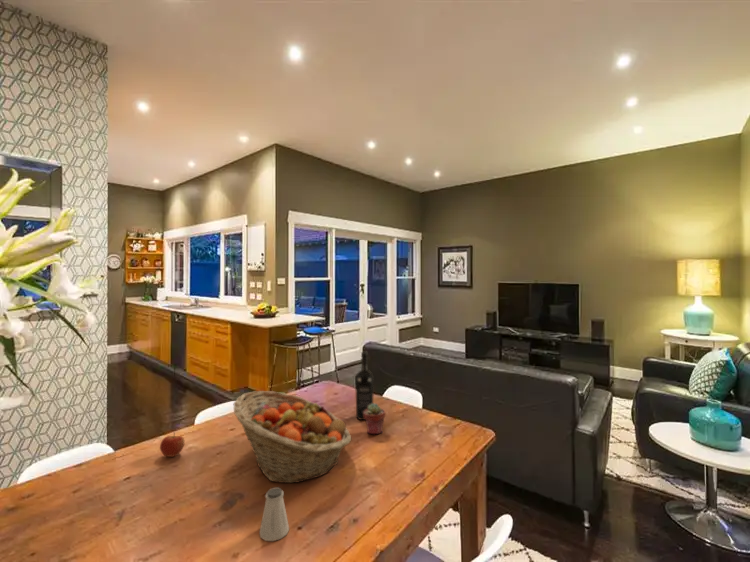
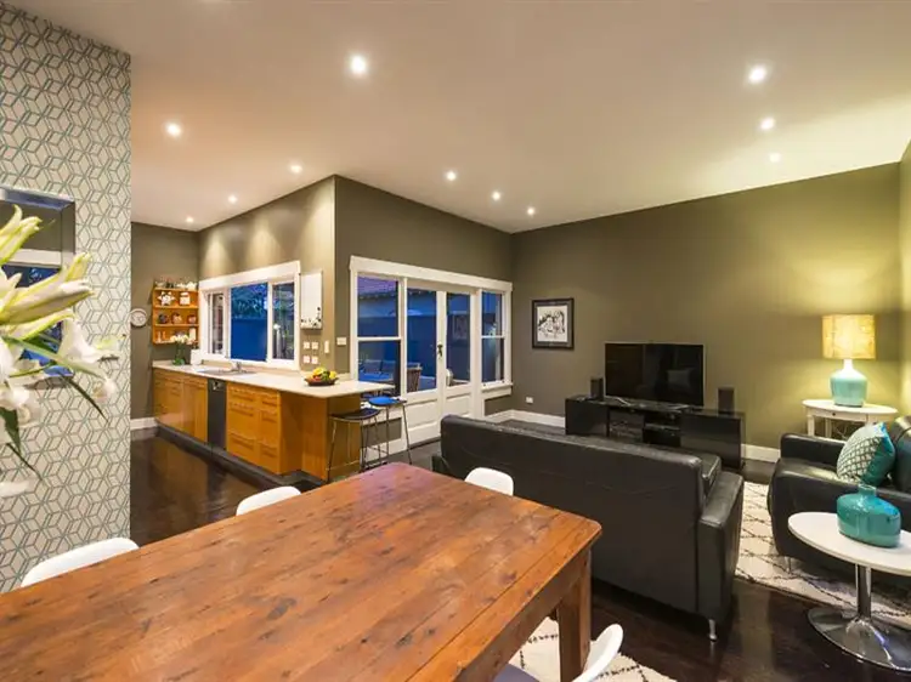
- fruit basket (292, 427)
- wine bottle (364, 384)
- apple (172, 444)
- potted succulent (374, 417)
- saltshaker (274, 510)
